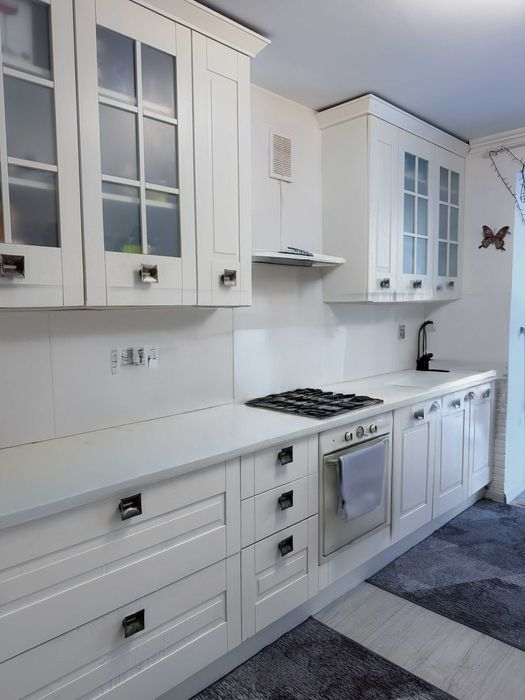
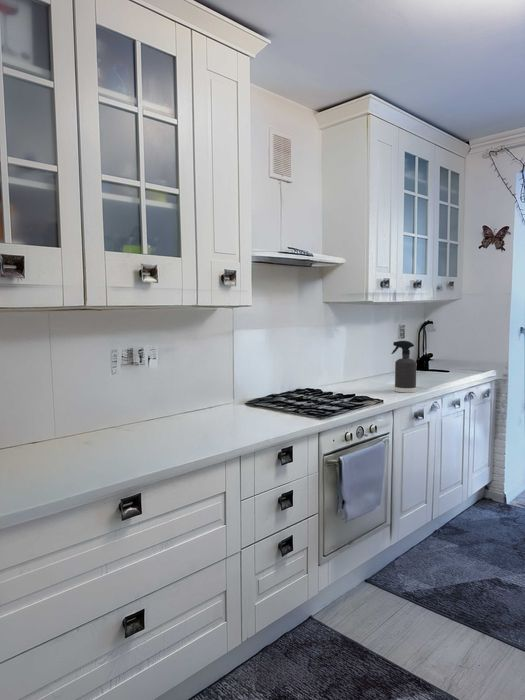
+ spray bottle (403, 365)
